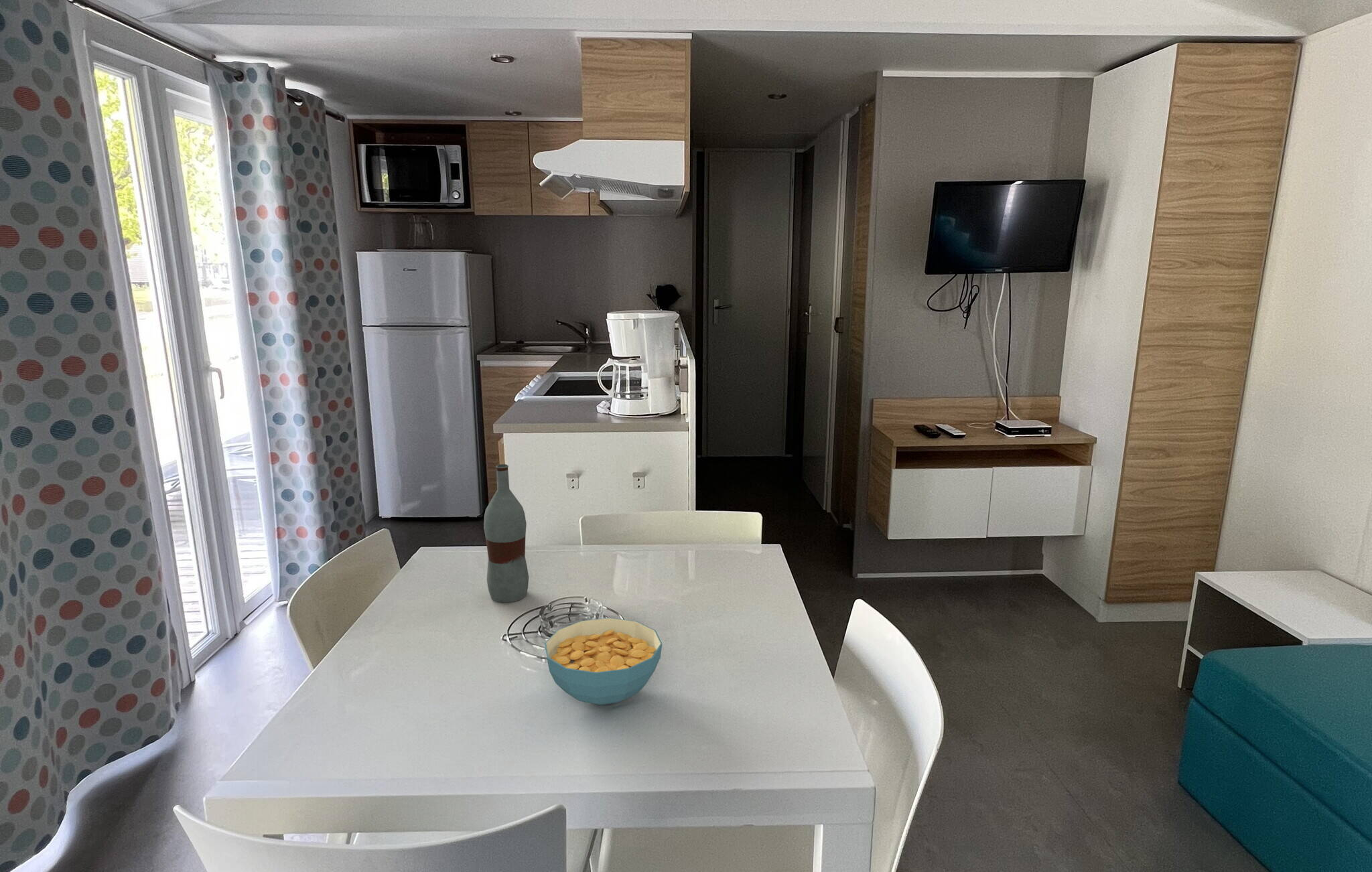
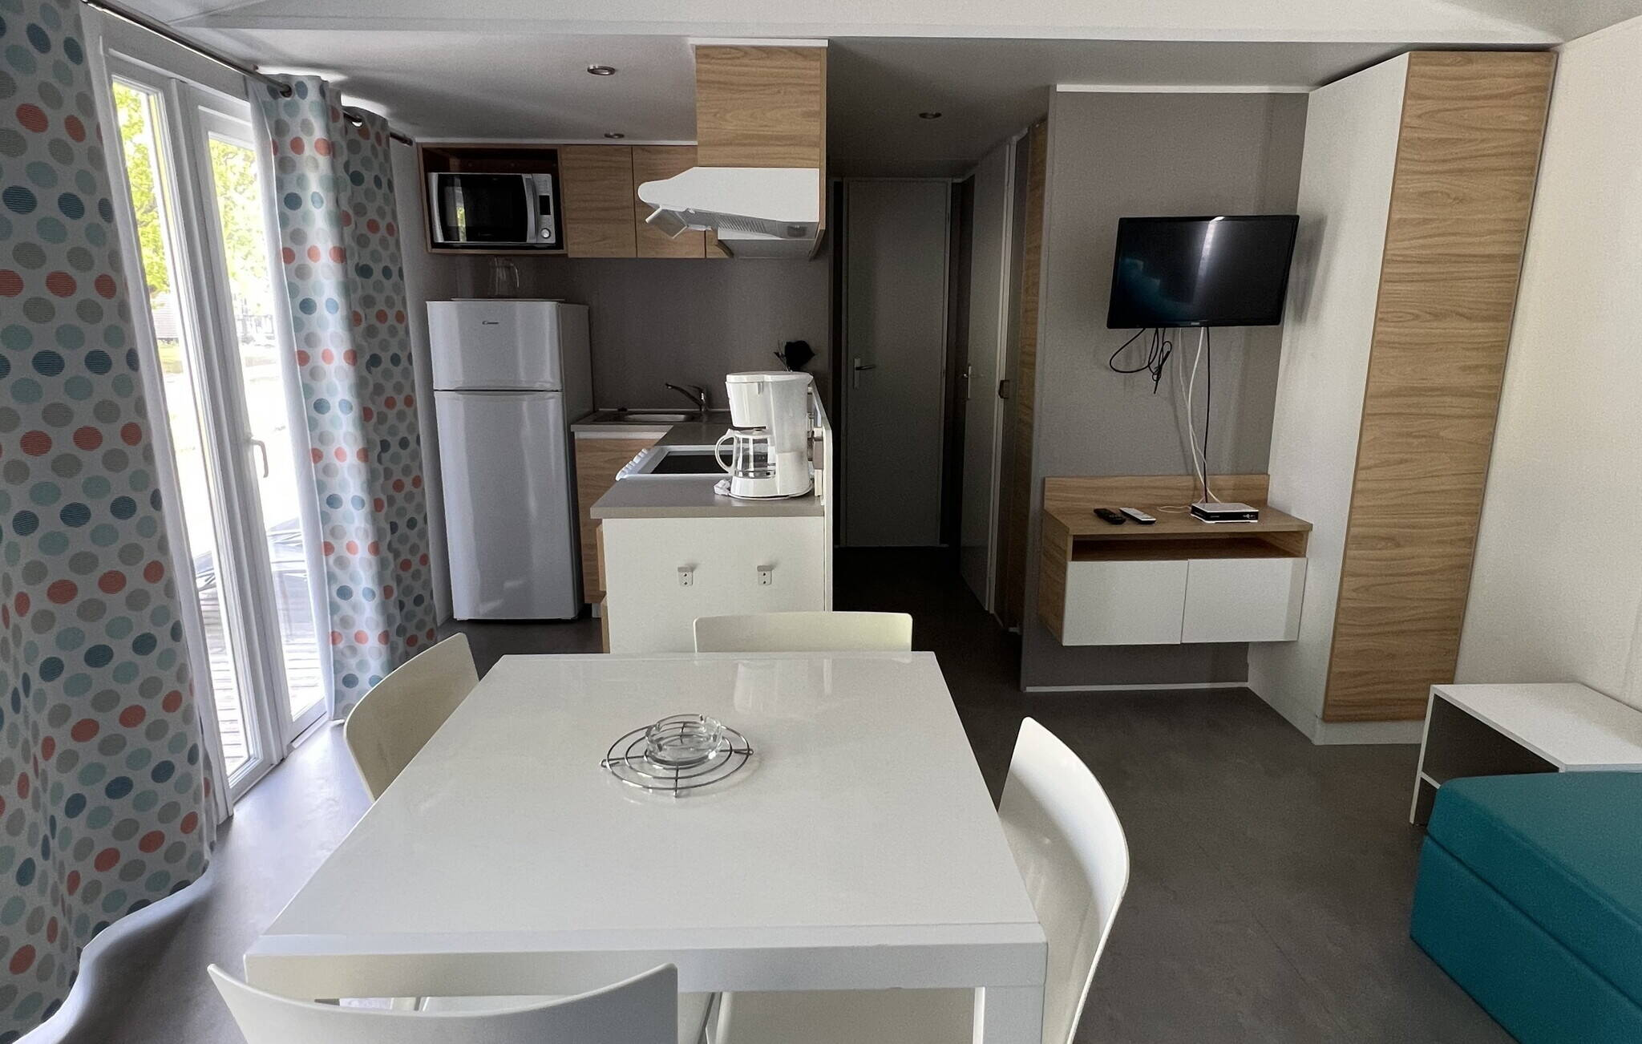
- bottle (505, 531)
- cereal bowl (604, 669)
